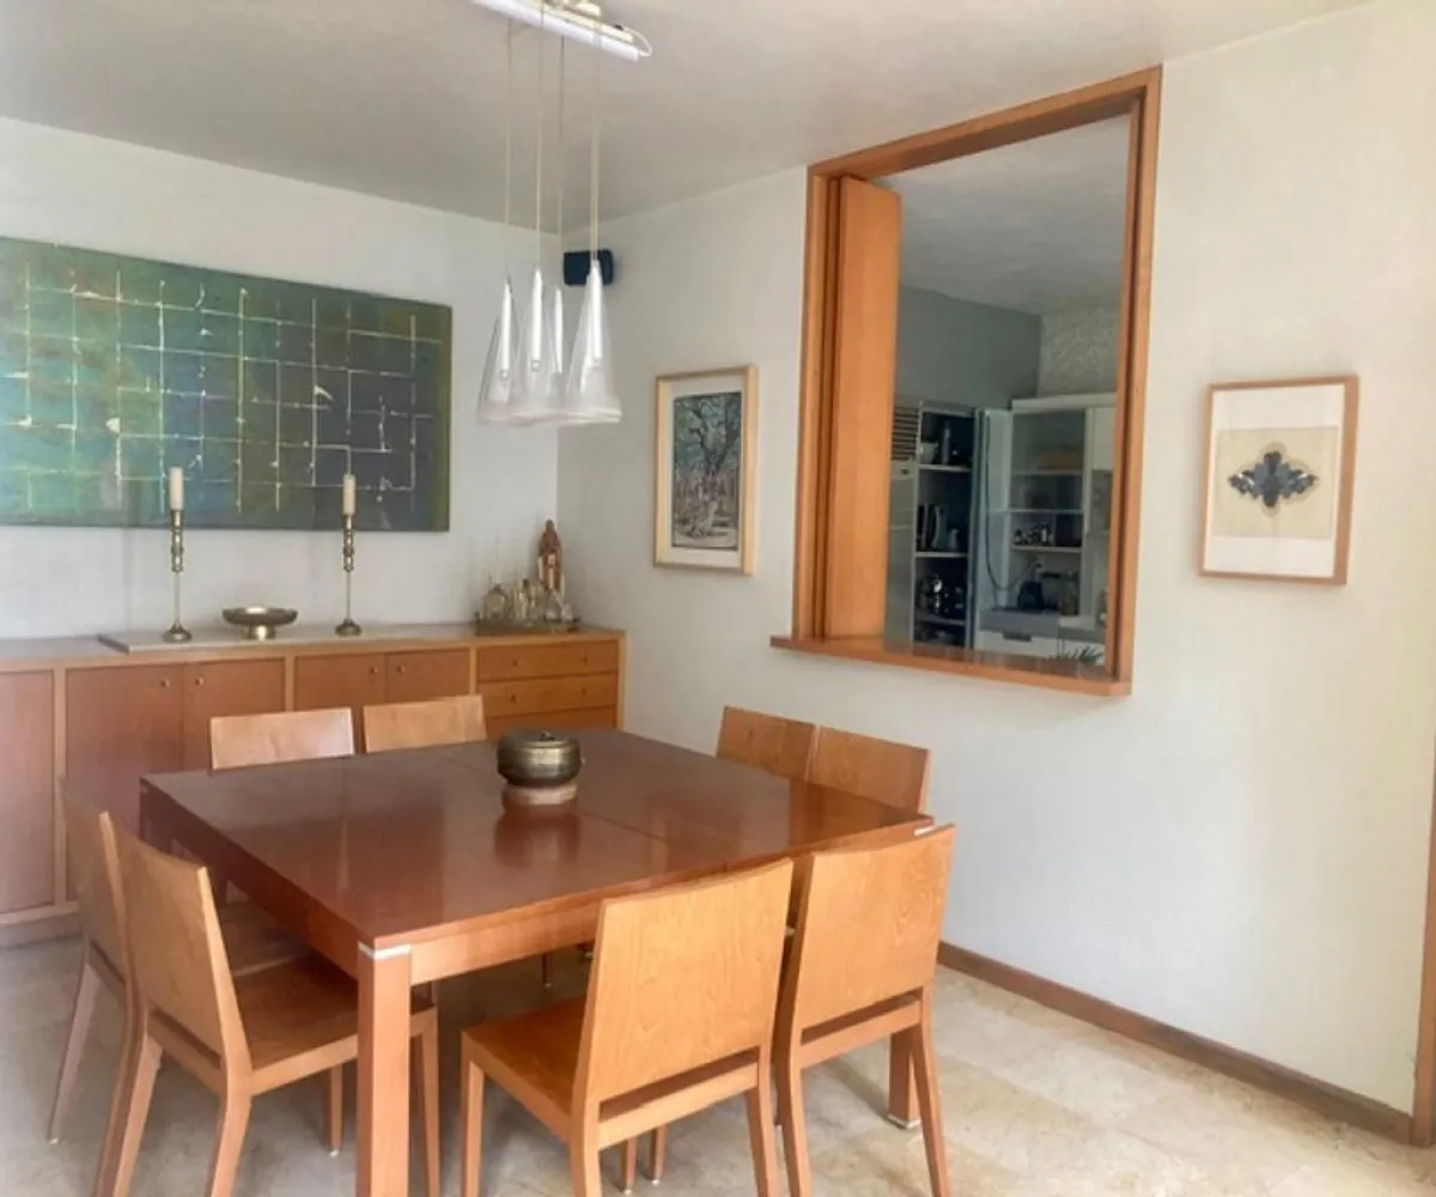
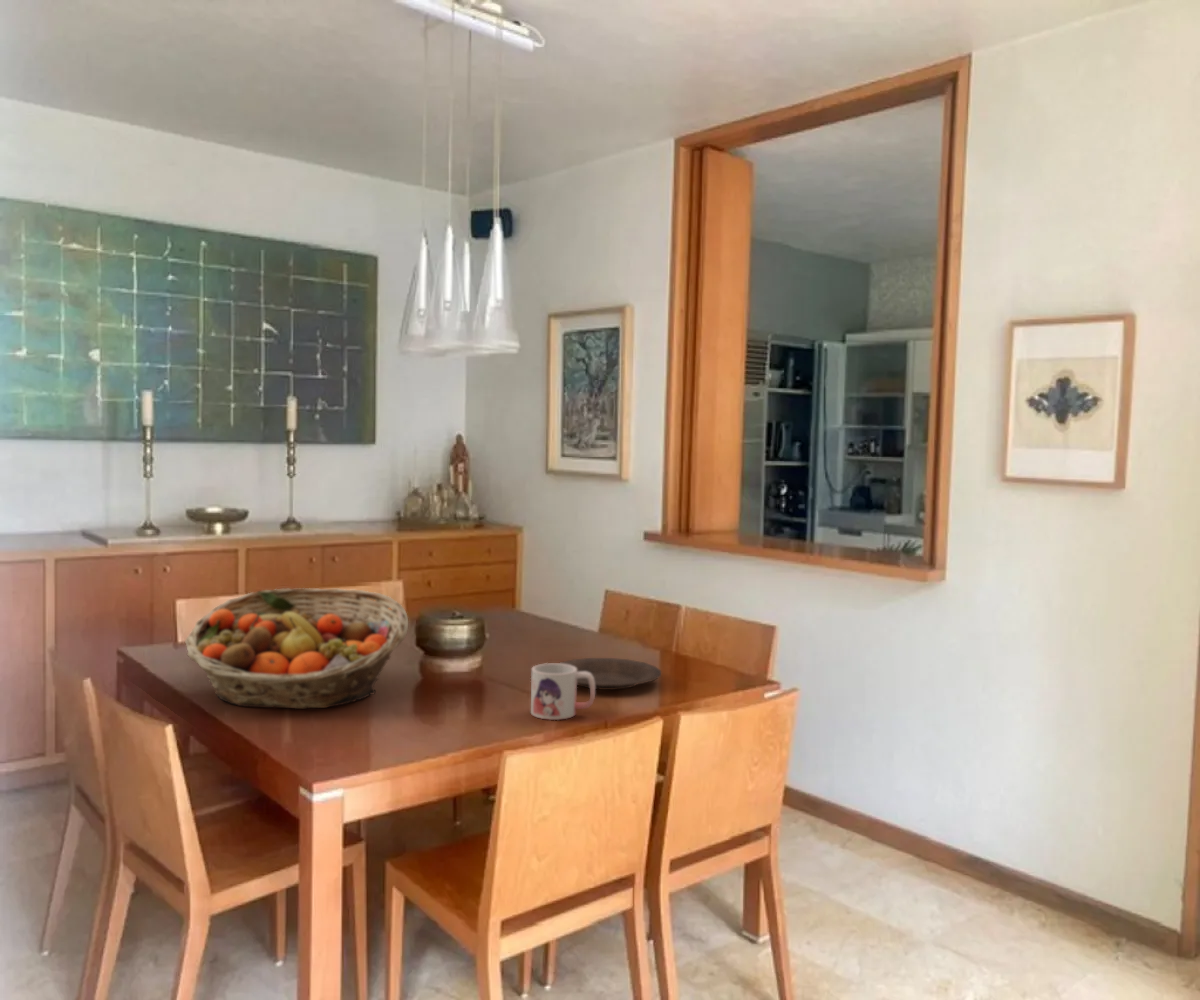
+ fruit basket (299, 645)
+ plate (605, 675)
+ mug (562, 691)
